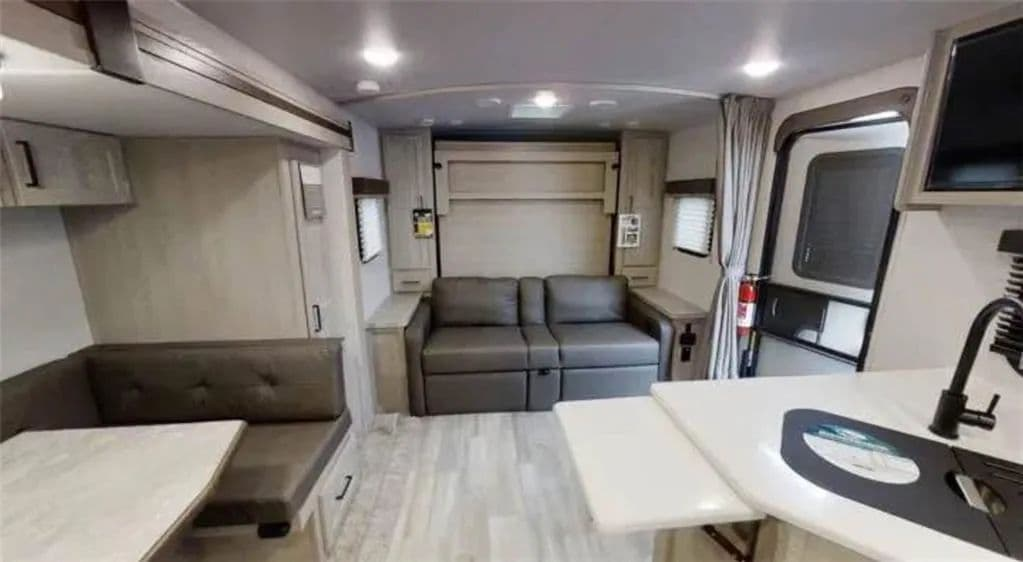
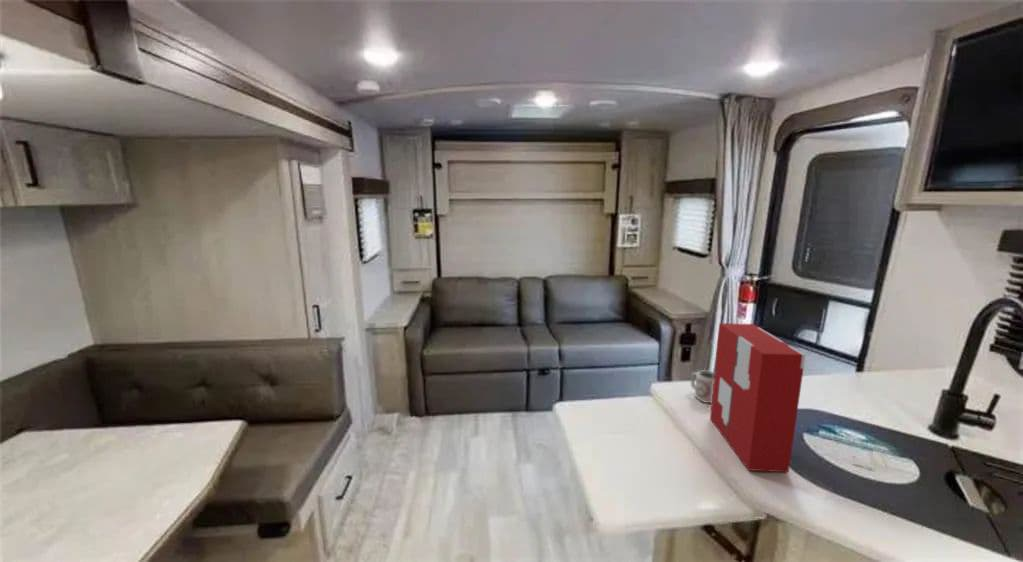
+ cup (704, 385)
+ cereal box (752, 391)
